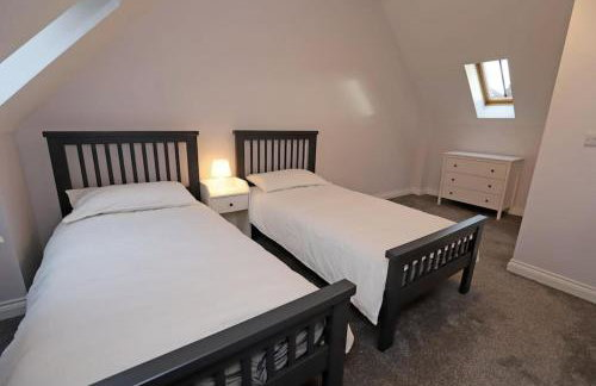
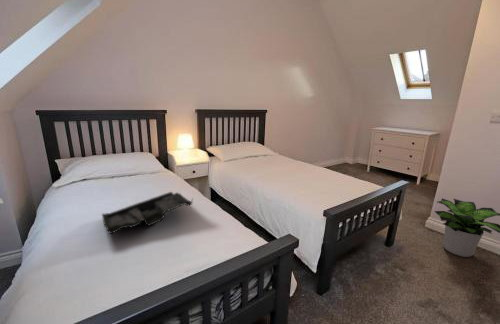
+ potted plant (467, 230)
+ tray (146, 200)
